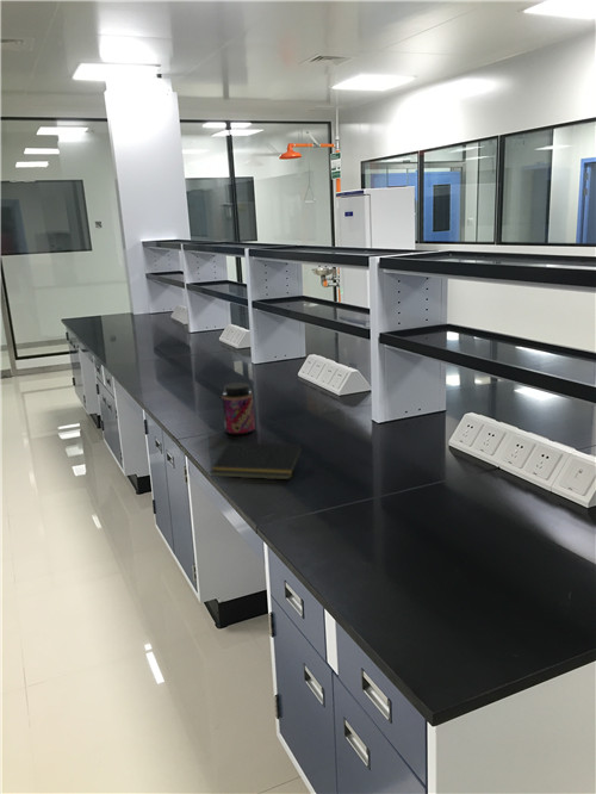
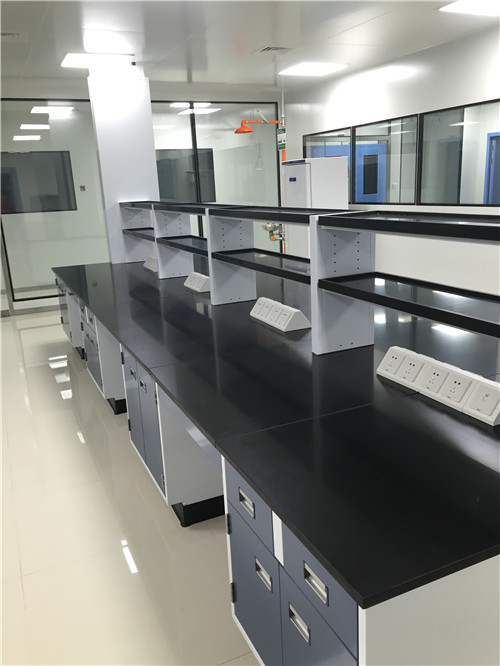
- jar (238, 408)
- notepad (257, 459)
